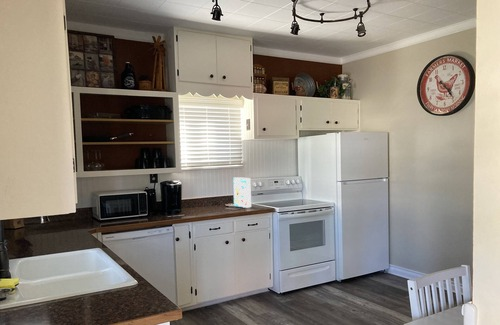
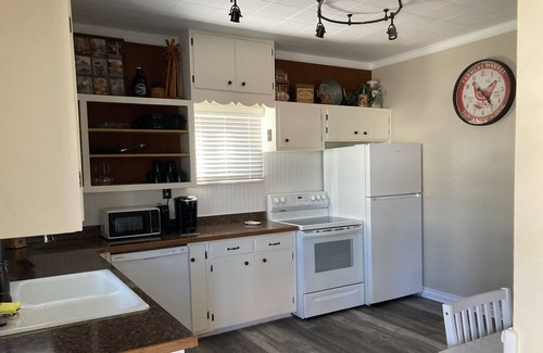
- cereal box (242, 192)
